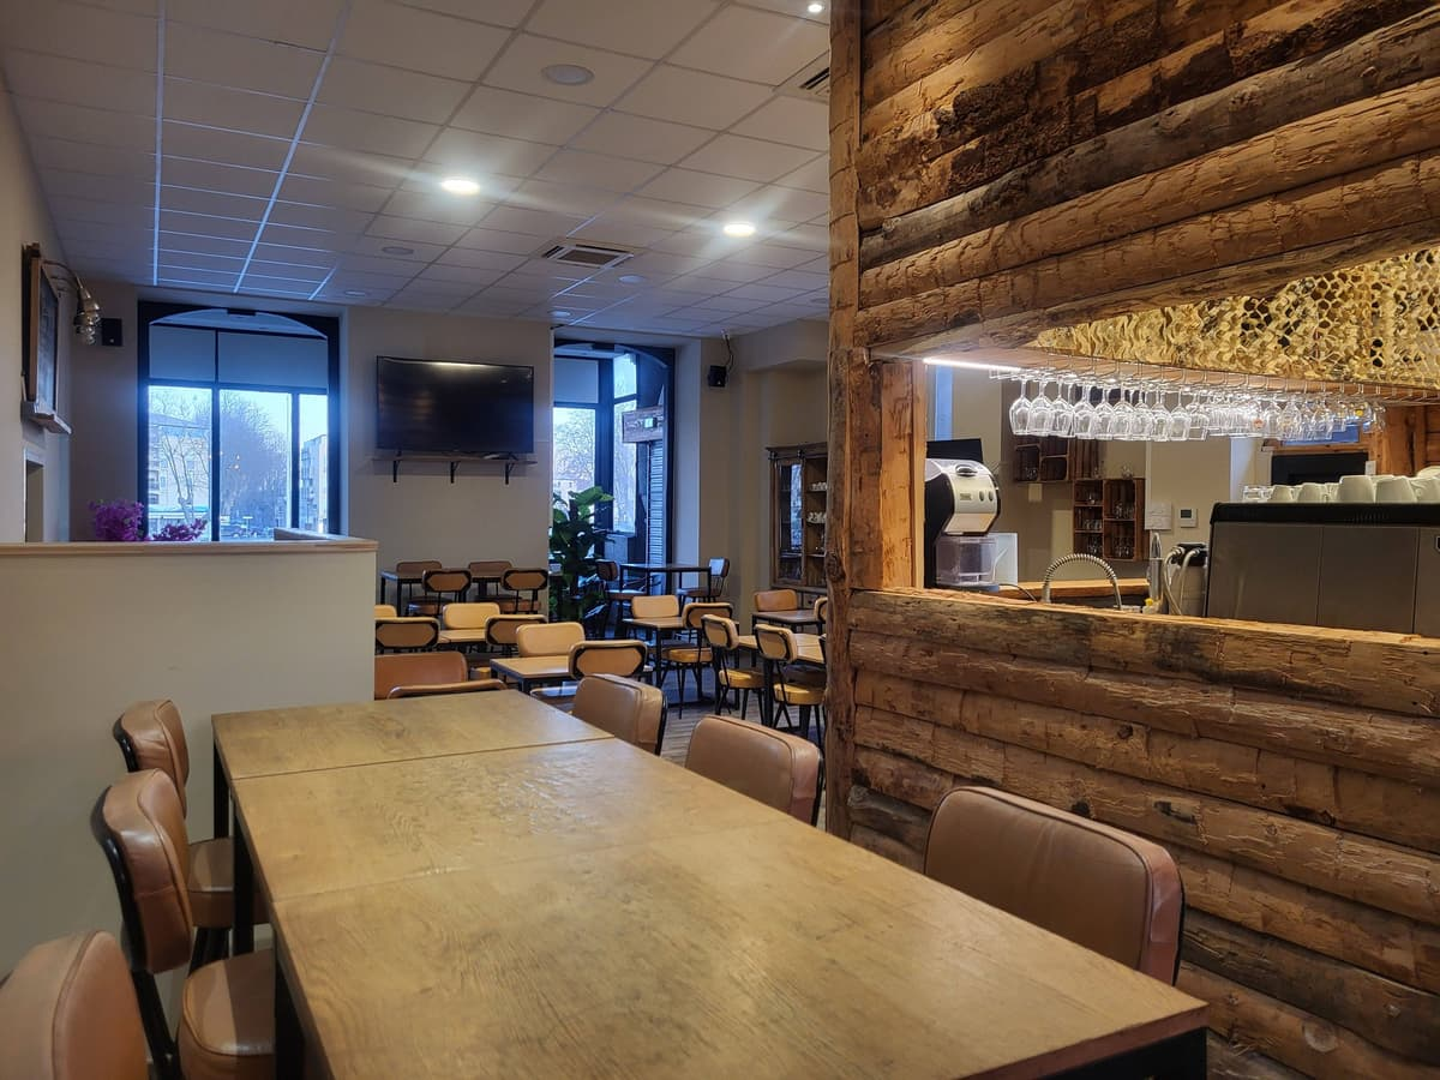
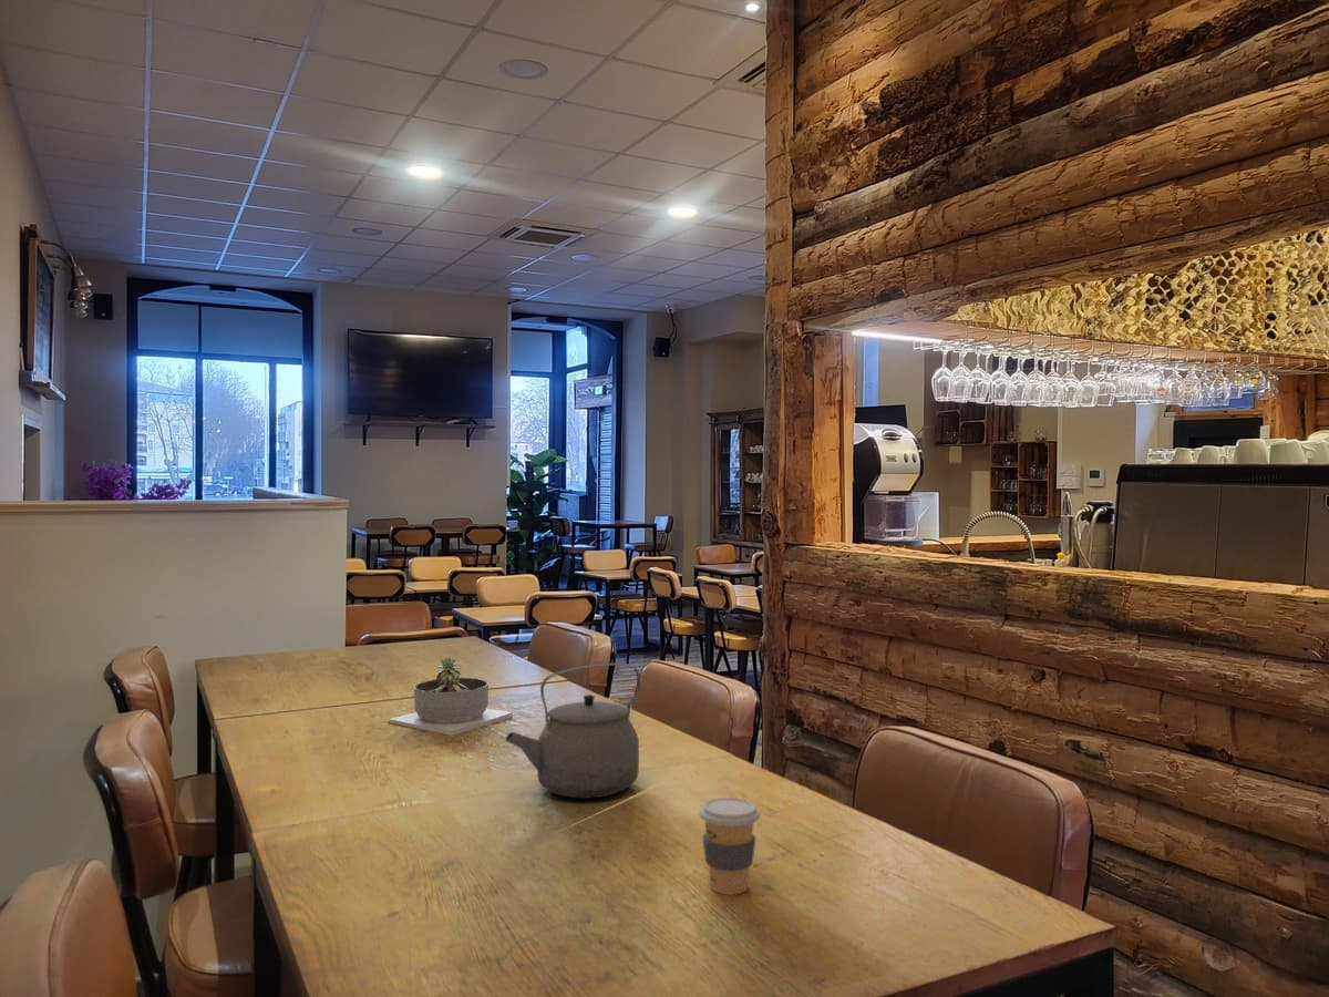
+ coffee cup (729, 846)
+ succulent planter (451, 688)
+ tea kettle (574, 729)
